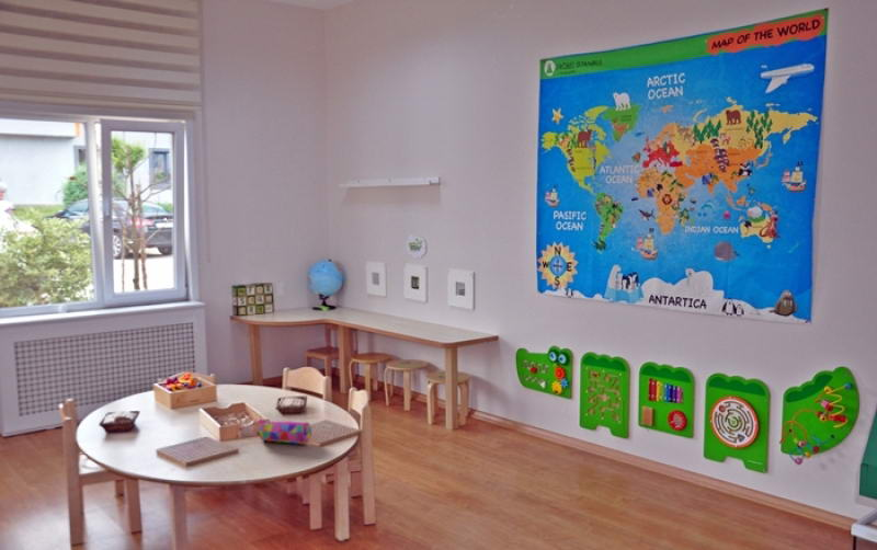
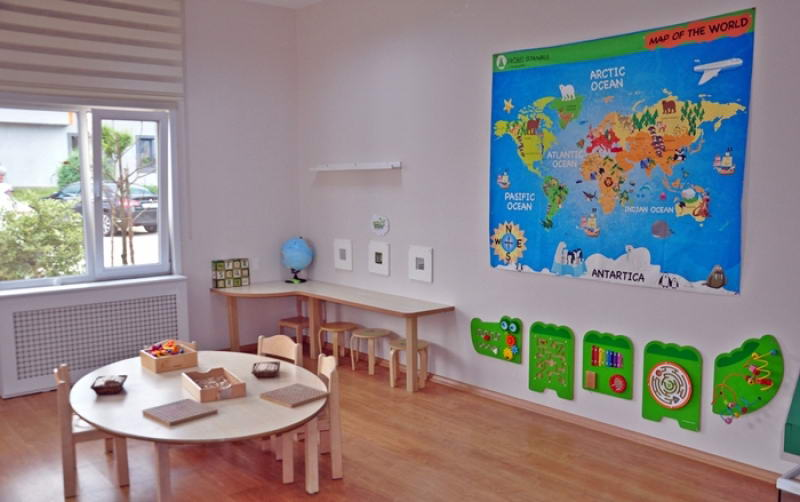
- pencil case (284, 431)
